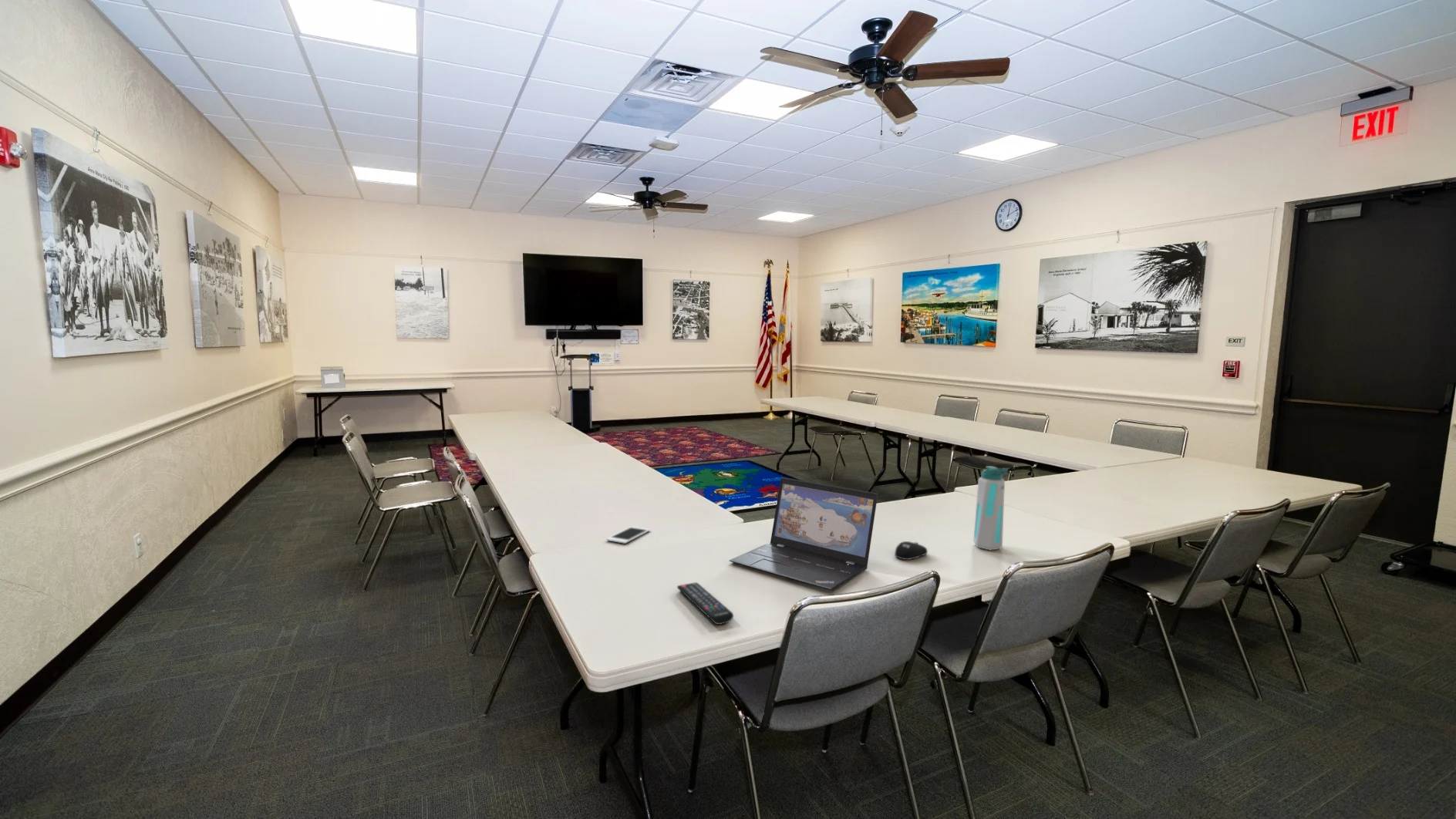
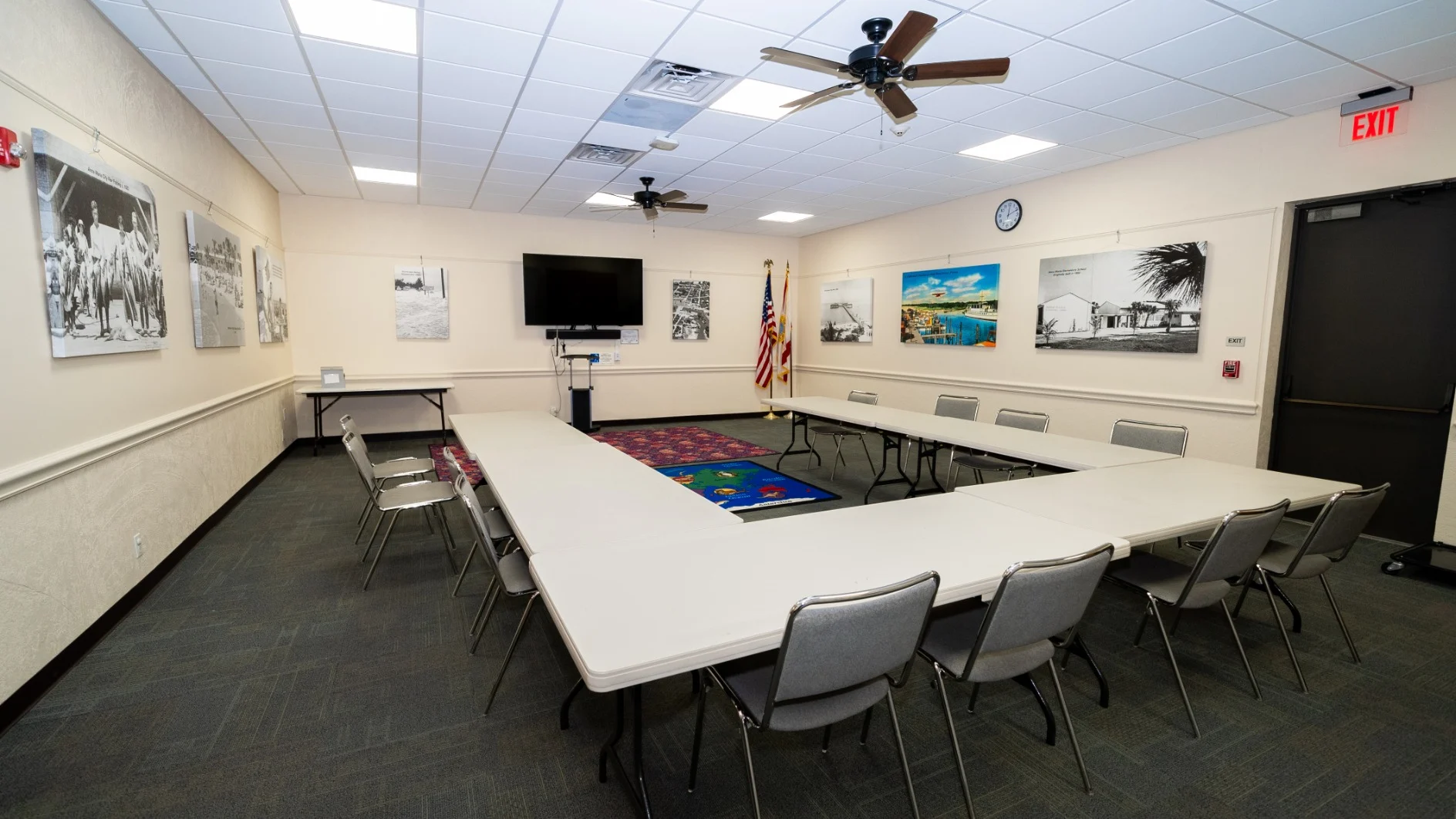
- computer mouse (909, 549)
- remote control (703, 602)
- cell phone (629, 534)
- laptop (803, 528)
- water bottle (991, 507)
